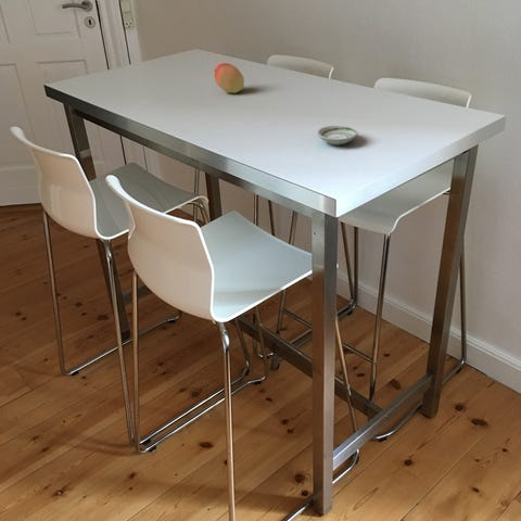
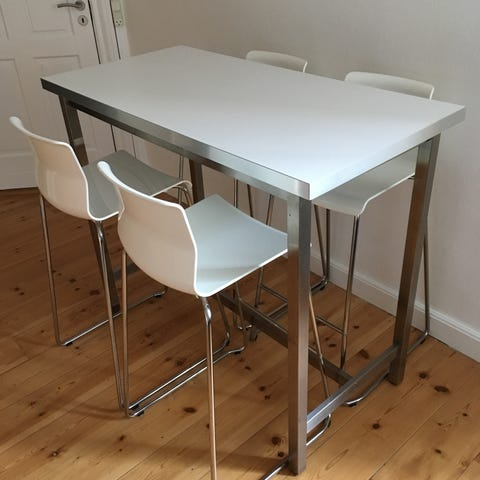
- saucer (336, 136)
- fruit (228, 77)
